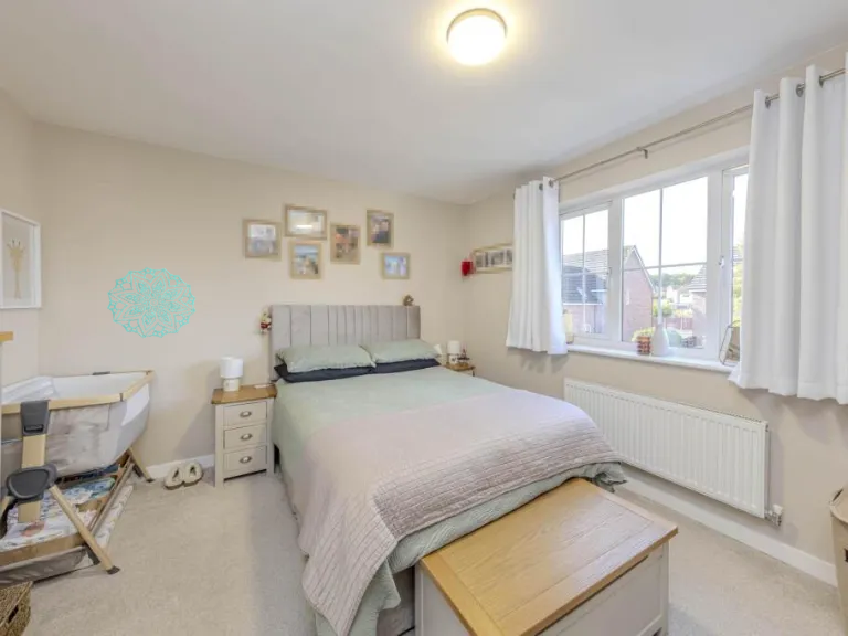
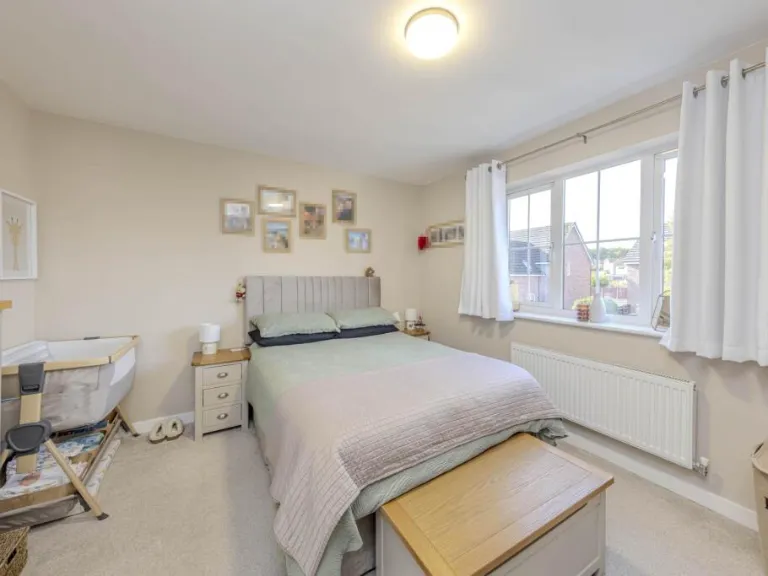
- wall decoration (153, 304)
